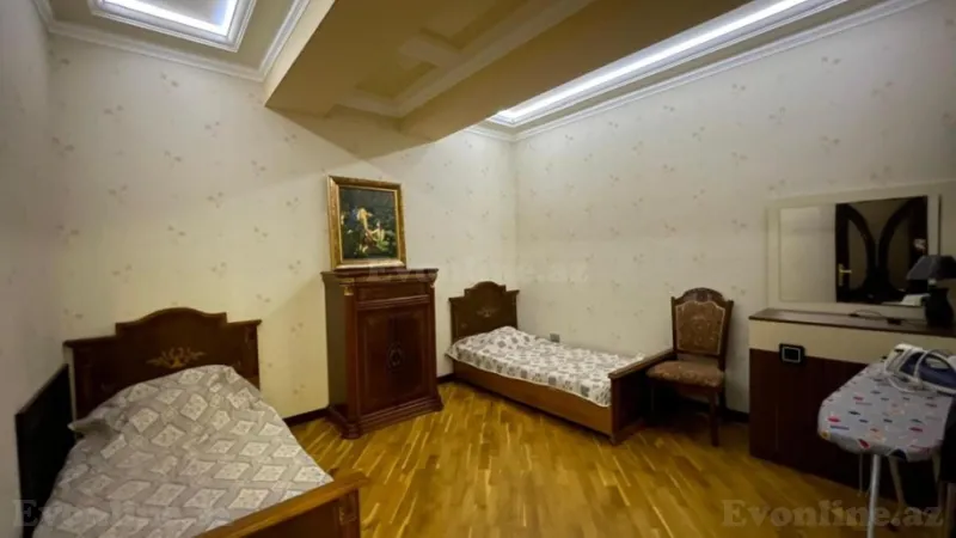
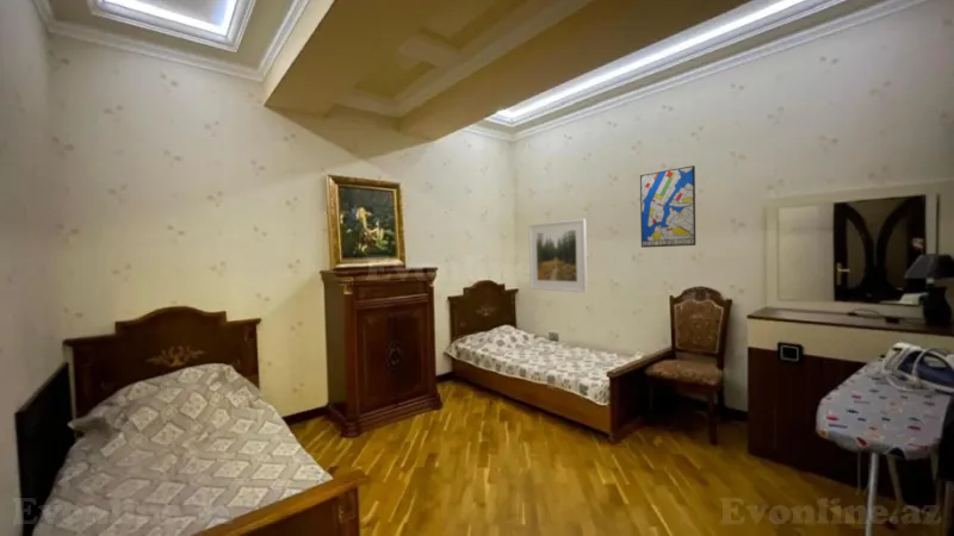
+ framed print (556, 256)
+ wall art (667, 208)
